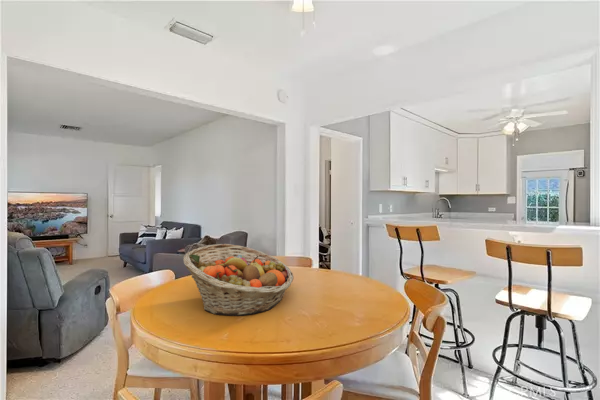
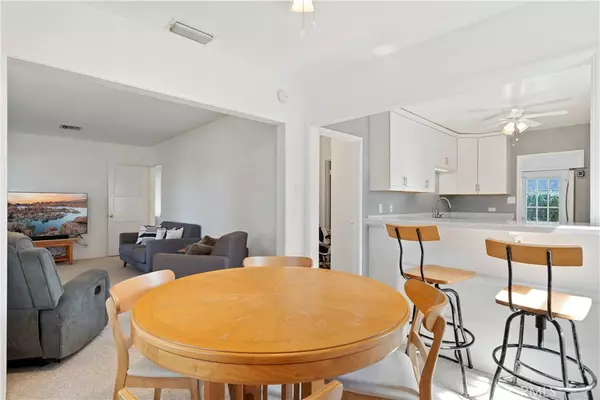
- fruit basket (241, 274)
